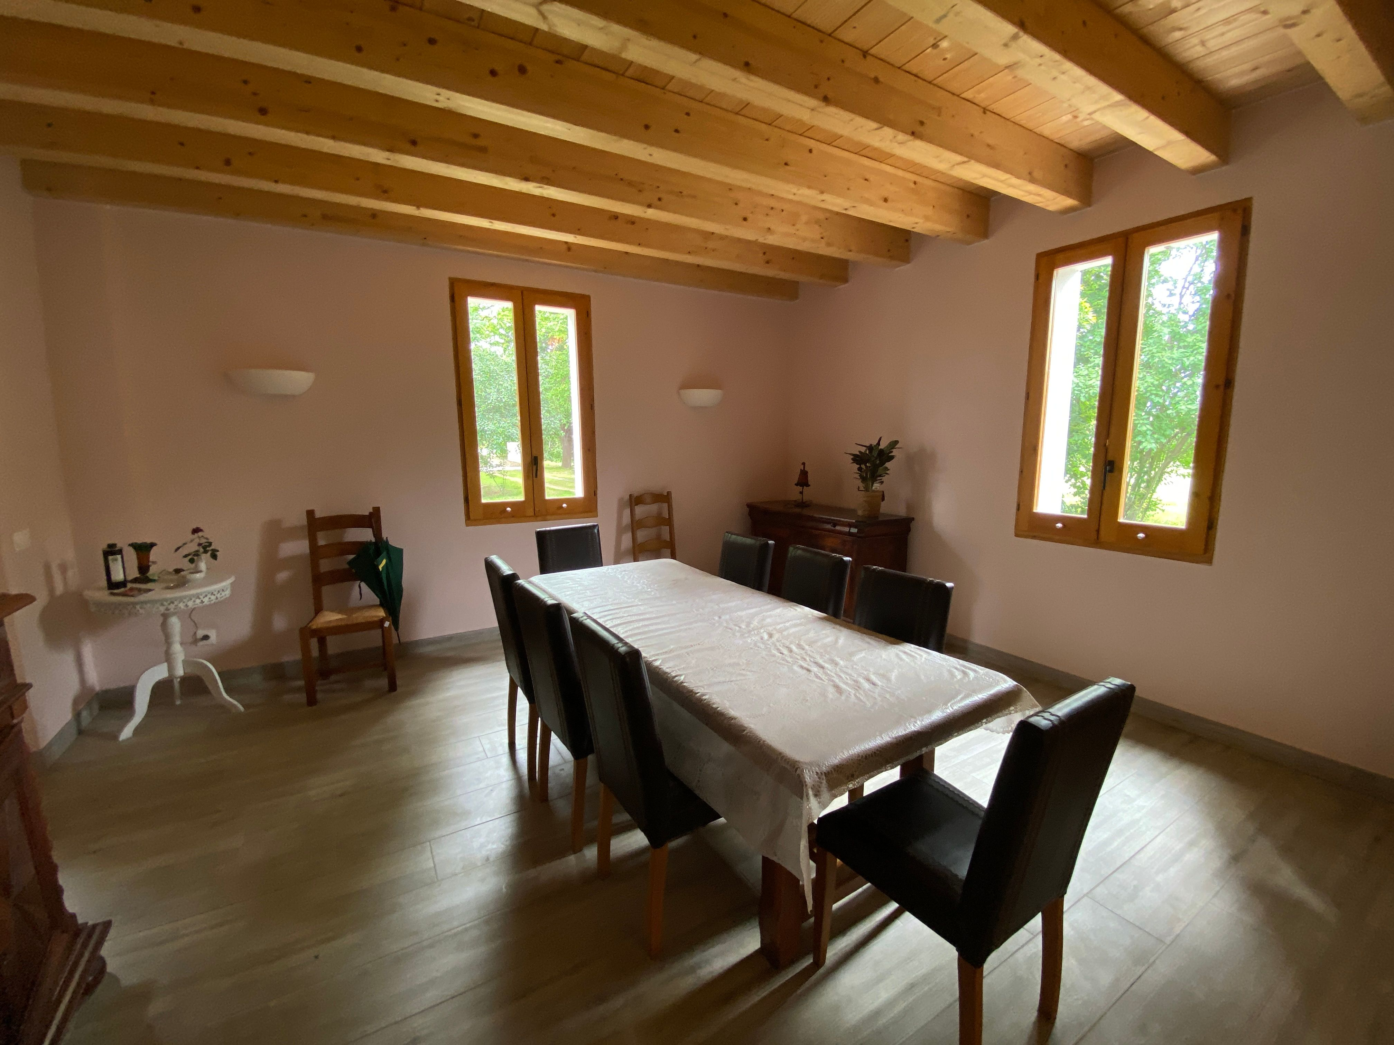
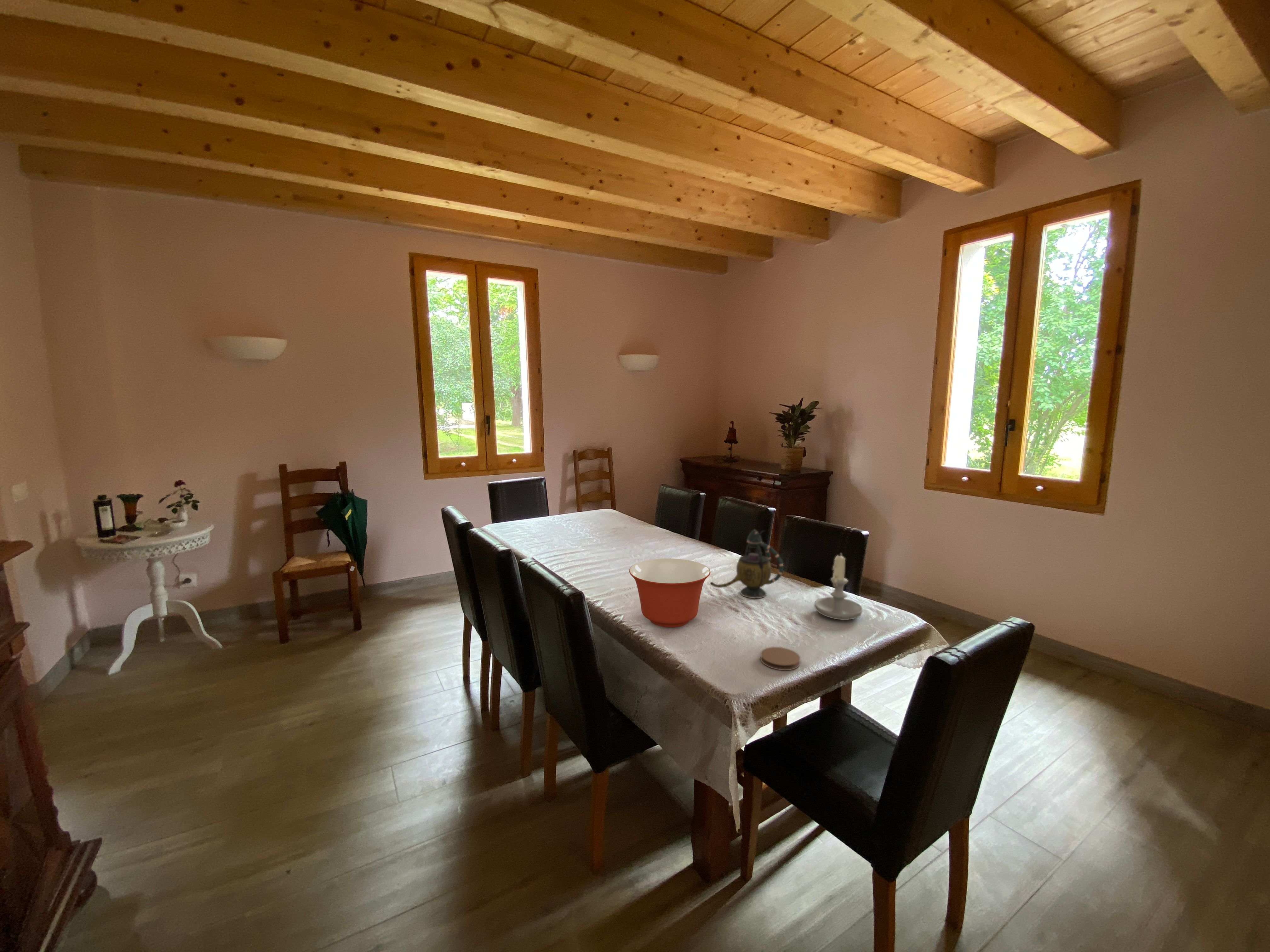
+ candle (839, 584)
+ mixing bowl (669, 594)
+ teapot (744, 562)
+ coaster (780, 658)
